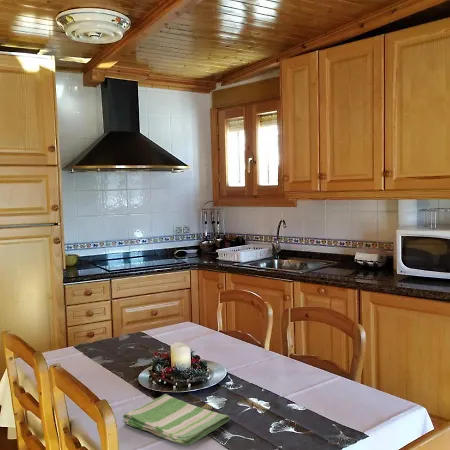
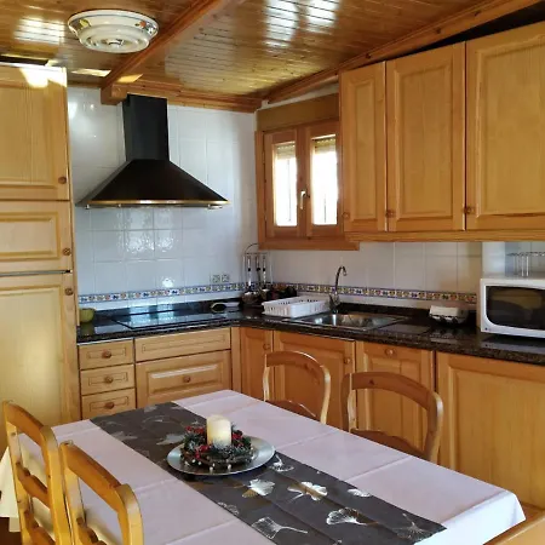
- dish towel (175, 417)
